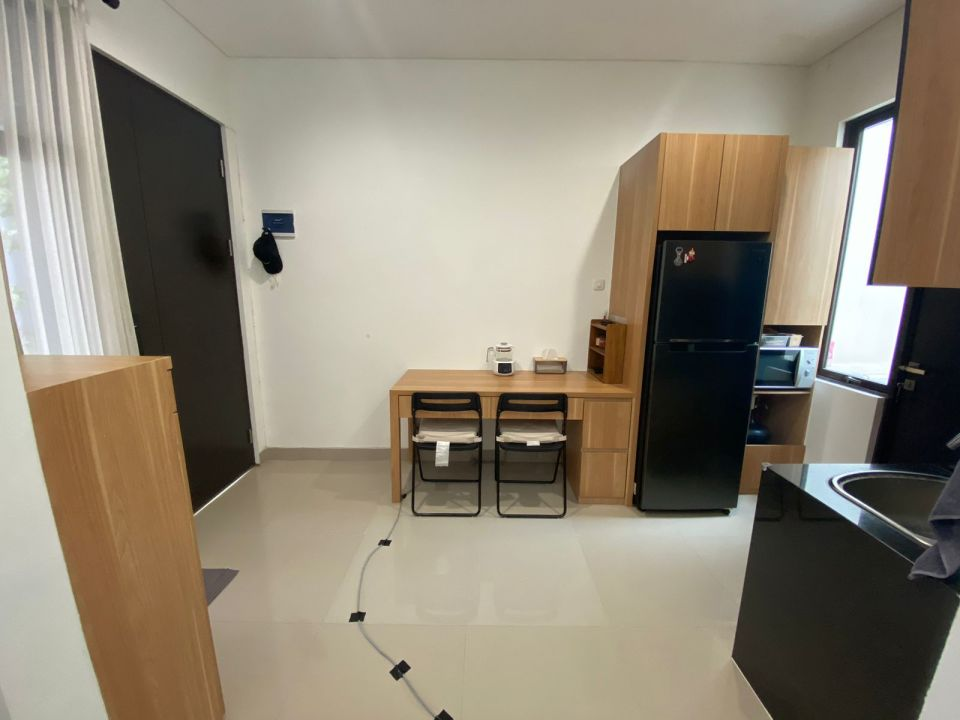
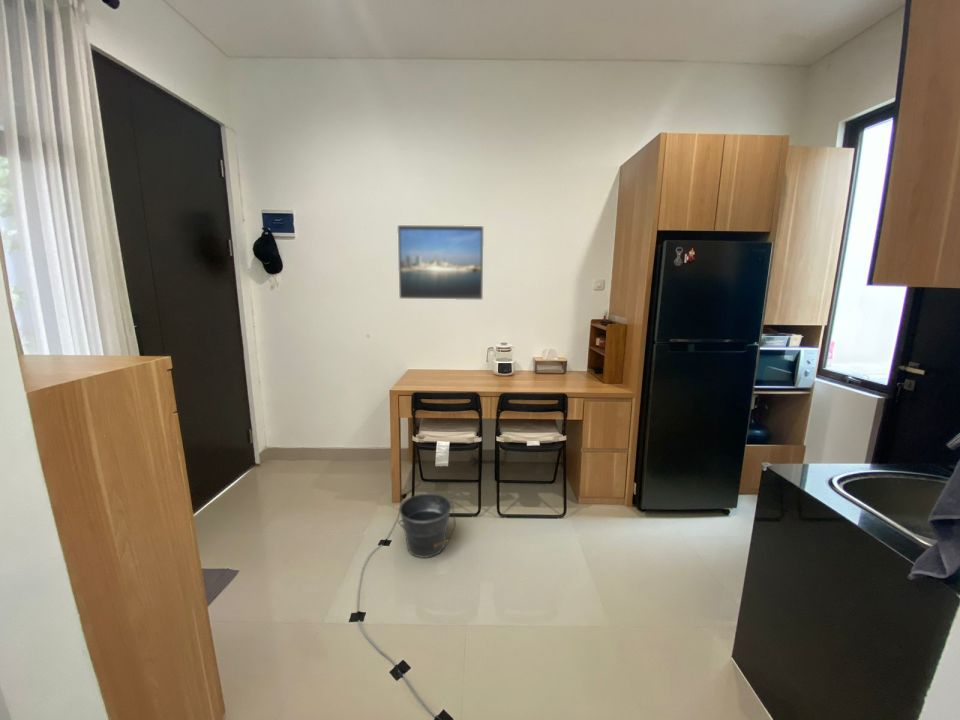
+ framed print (440, 263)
+ bucket (427, 526)
